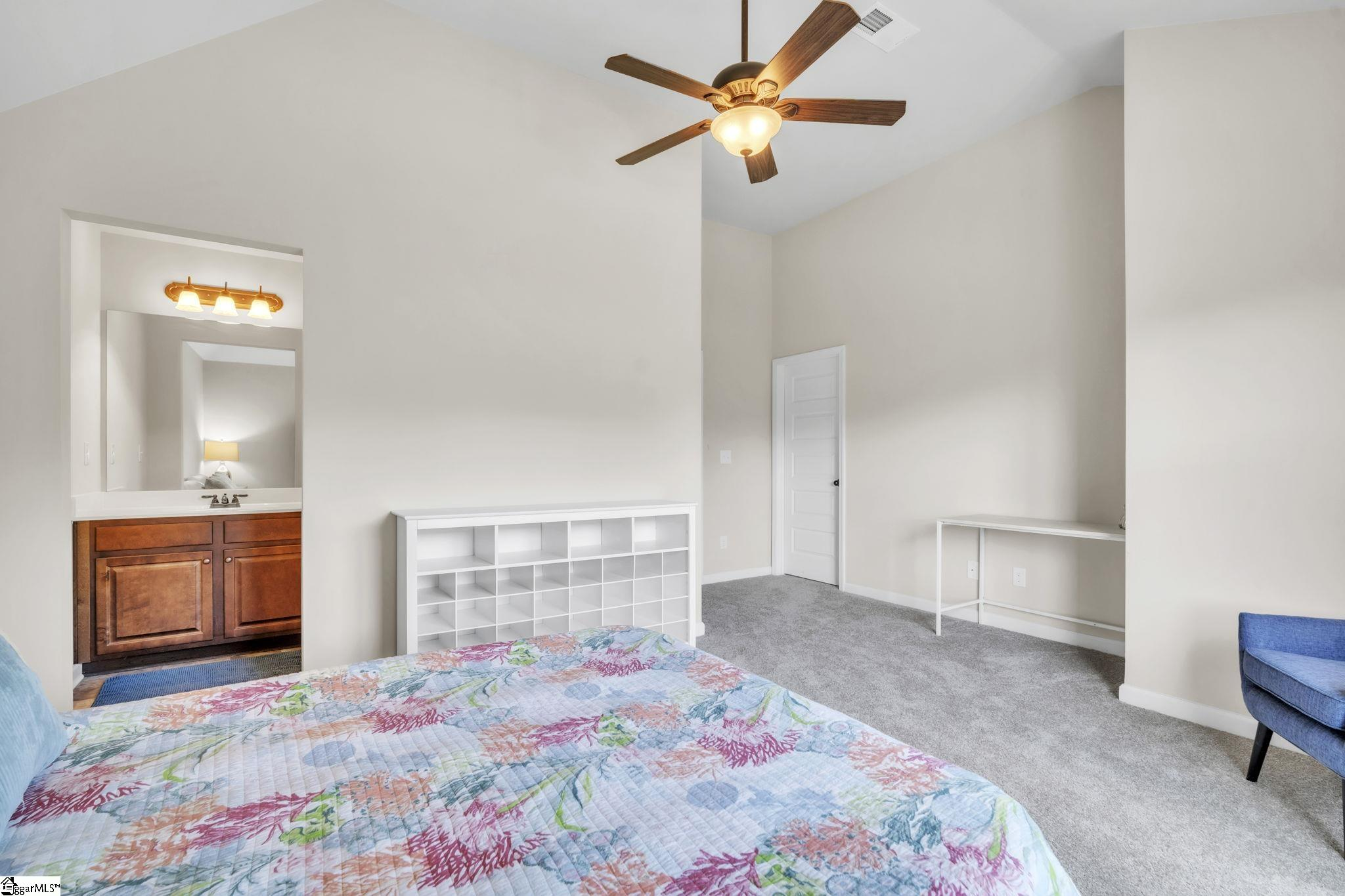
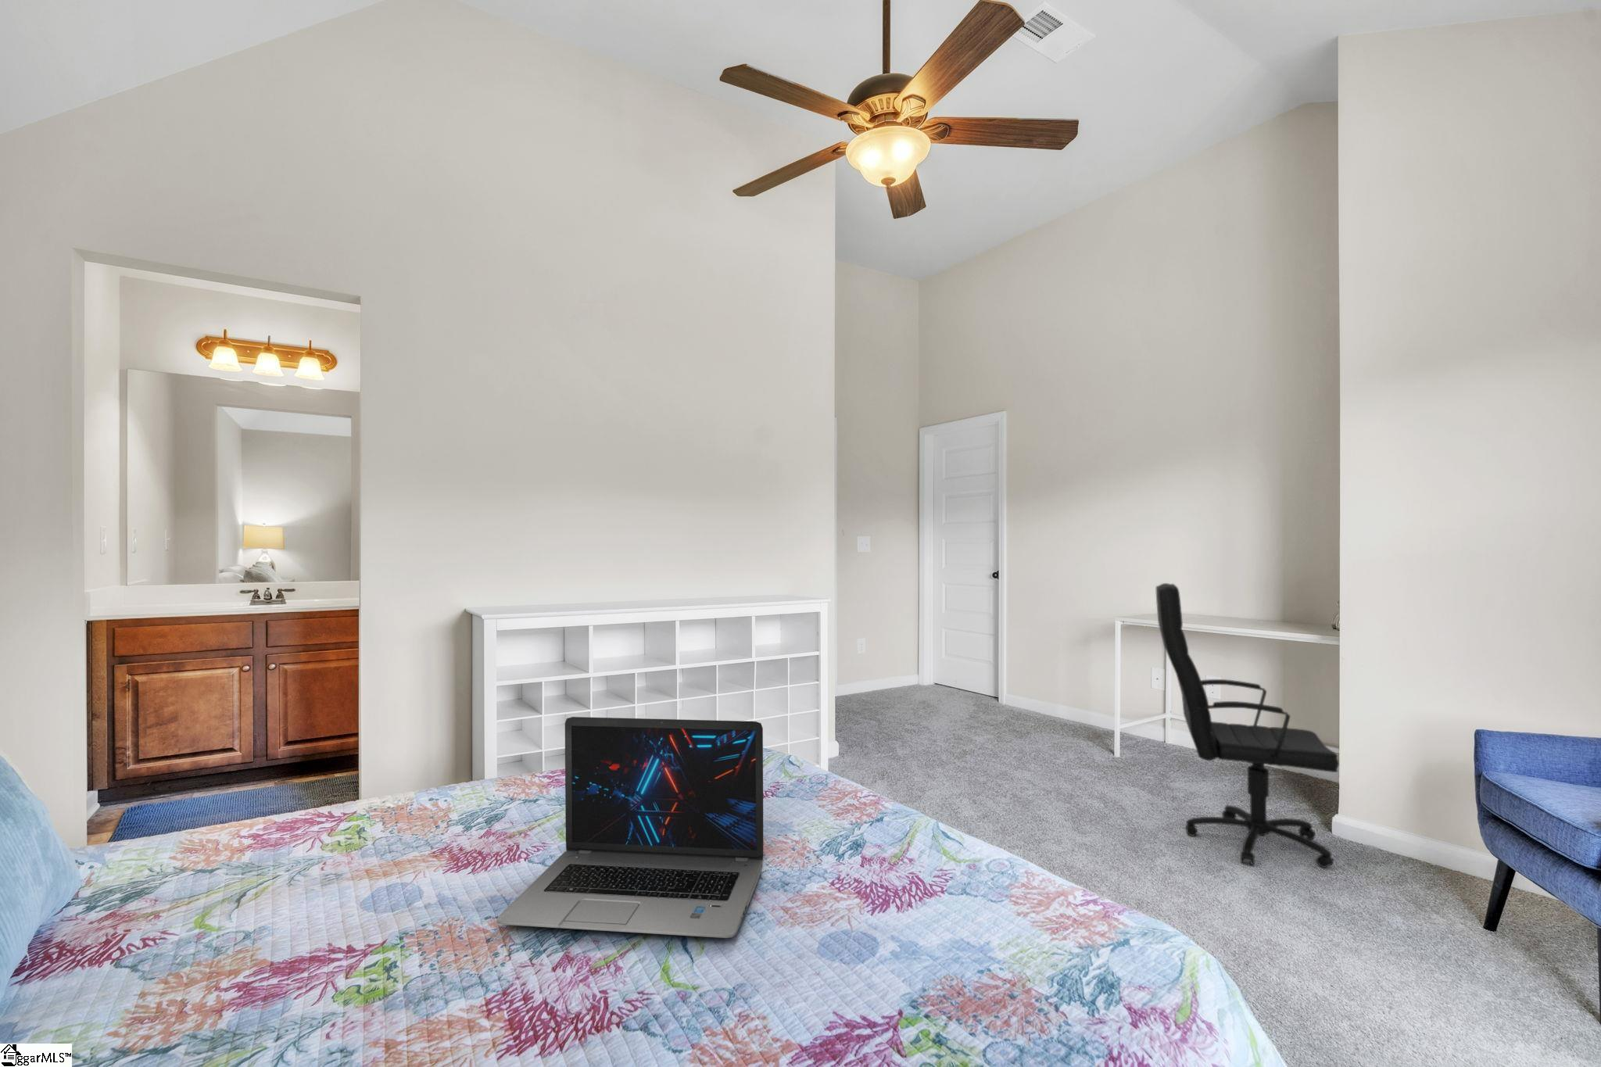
+ office chair (1239, 707)
+ laptop (639, 818)
